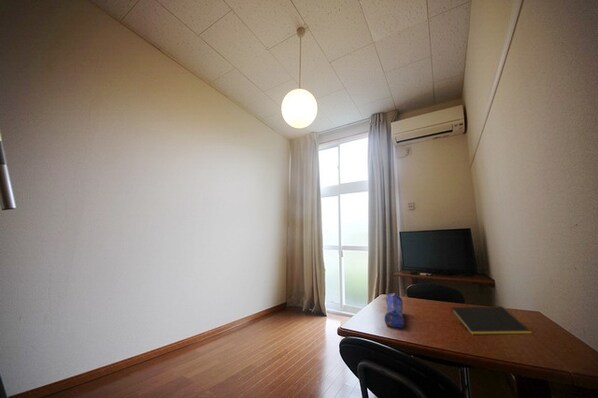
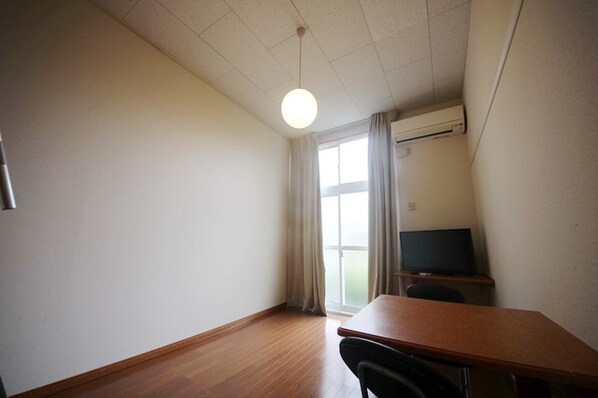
- notepad (489, 321)
- pencil case (394, 309)
